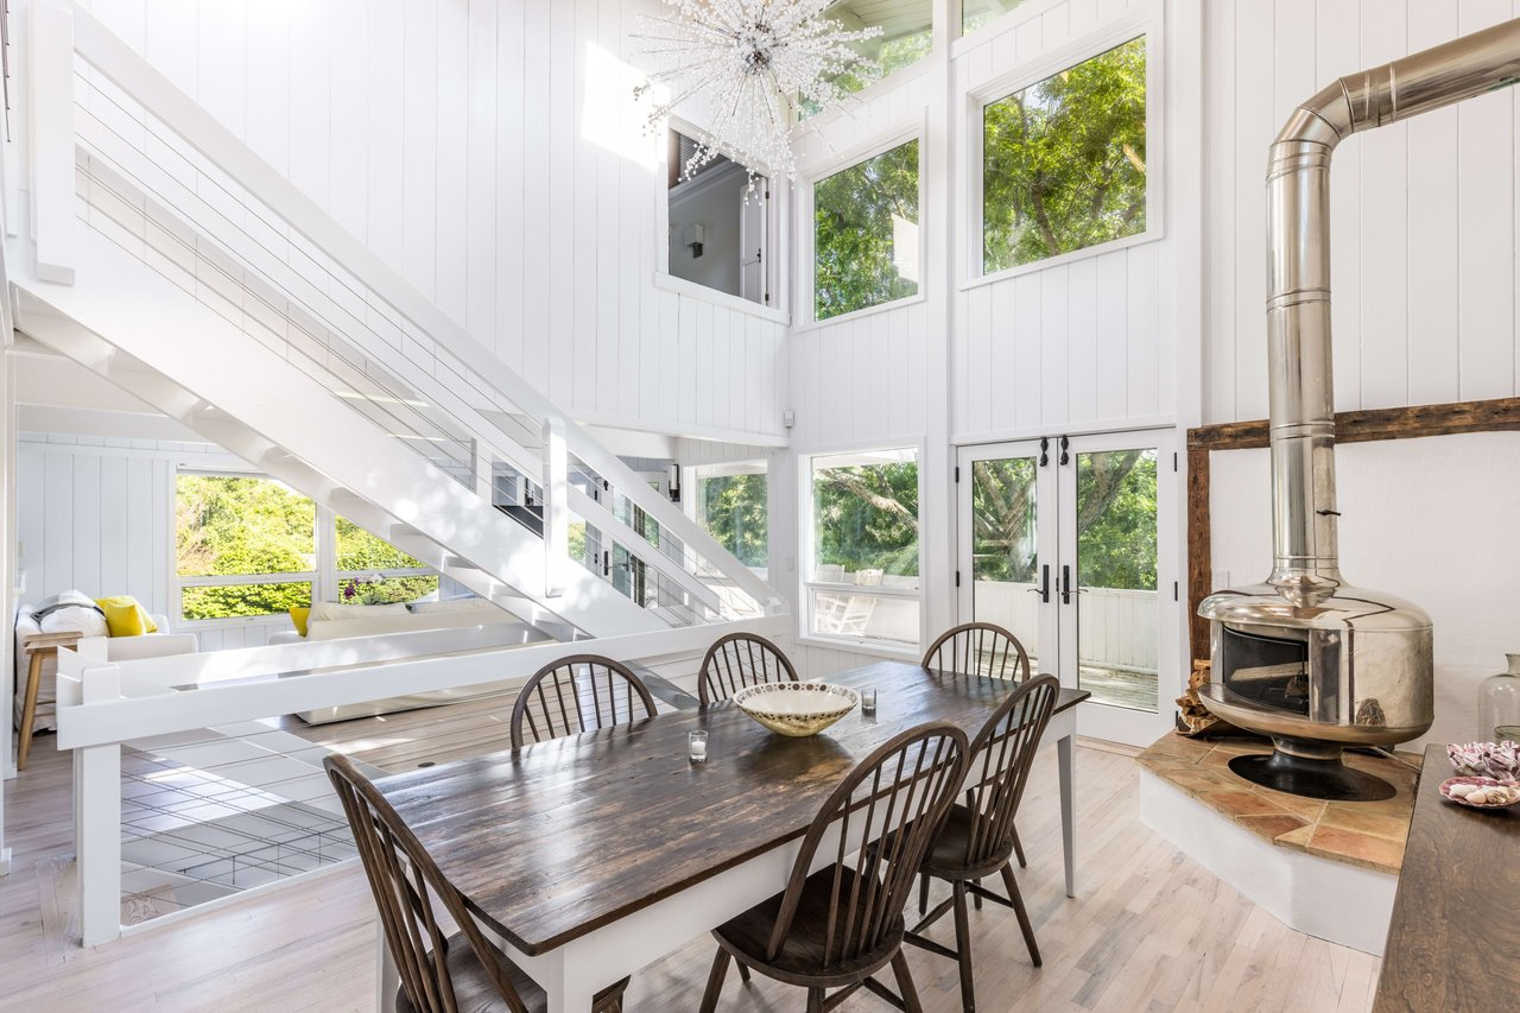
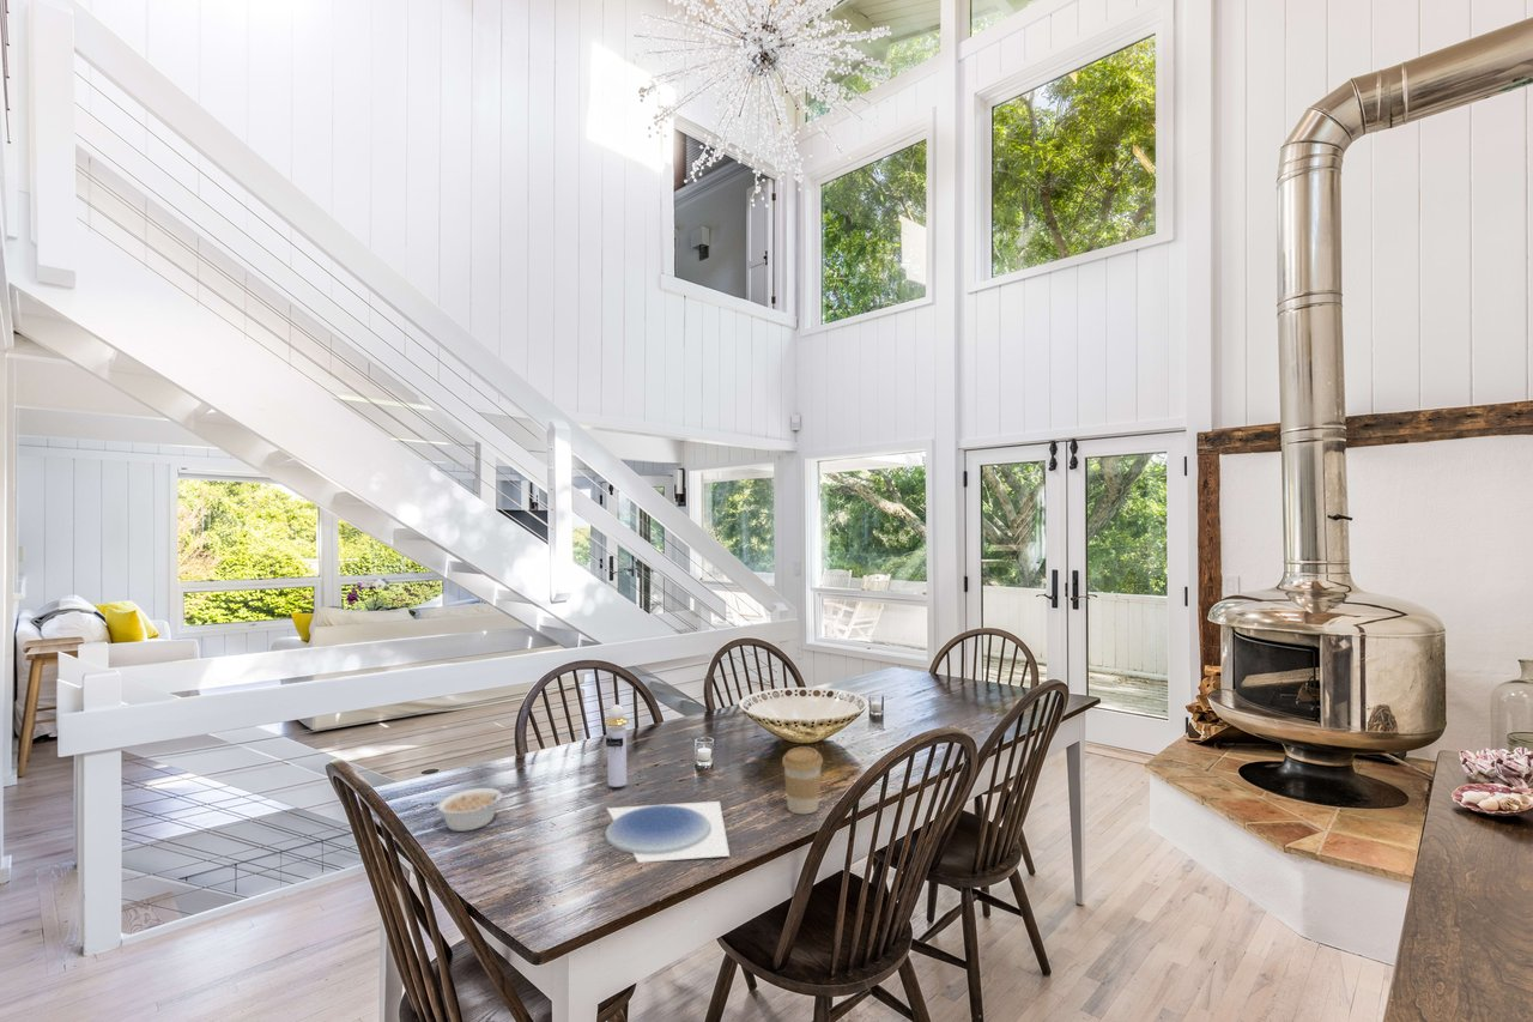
+ perfume bottle (617, 745)
+ coffee cup (802, 779)
+ plate (658, 823)
+ legume (472, 808)
